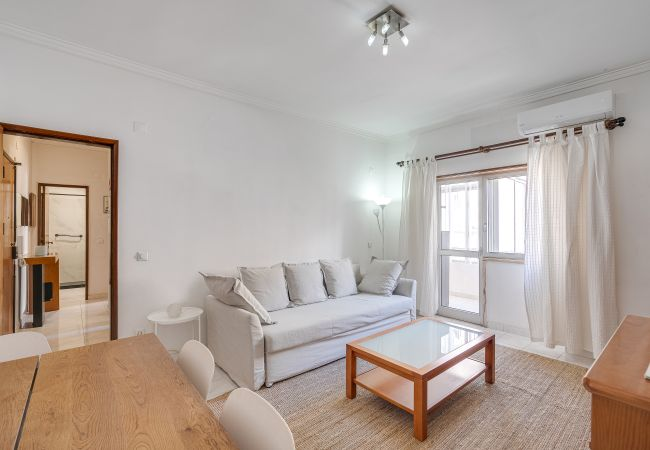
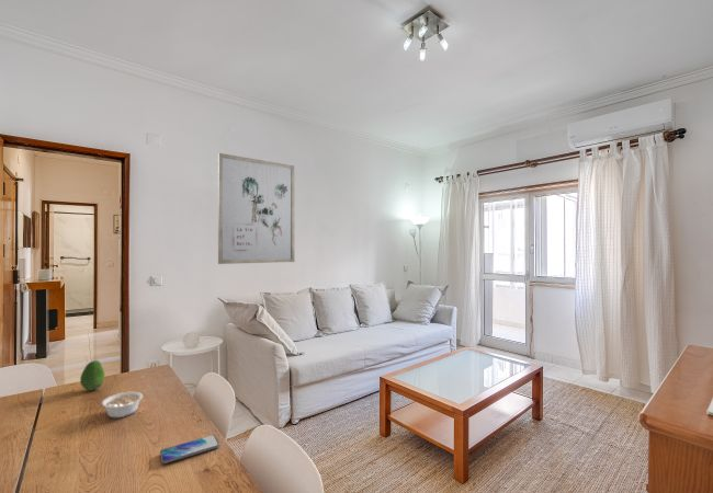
+ smartphone (190, 448)
+ legume (123, 404)
+ wall art (259, 211)
+ fruit (92, 375)
